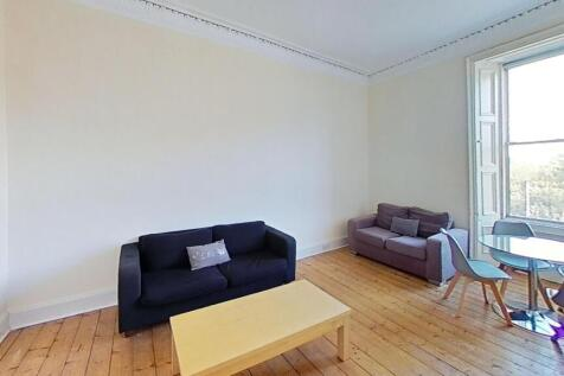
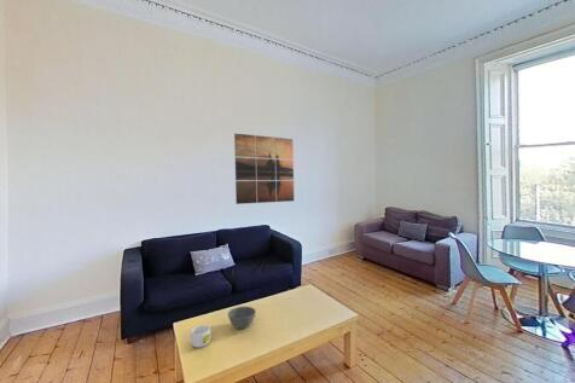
+ bowl (242, 319)
+ mug (201, 336)
+ wall art (266, 169)
